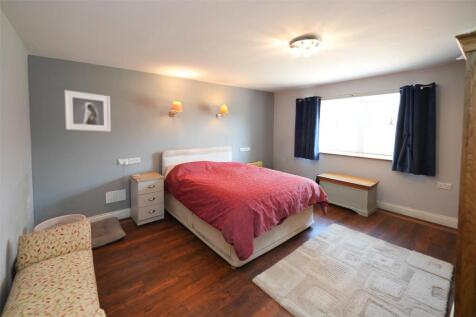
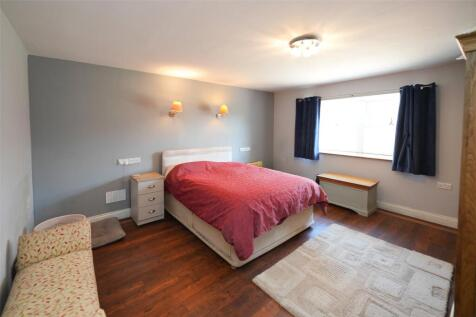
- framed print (88, 112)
